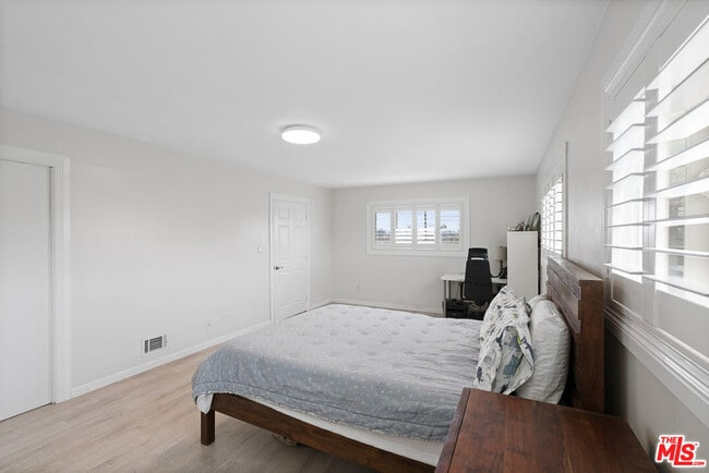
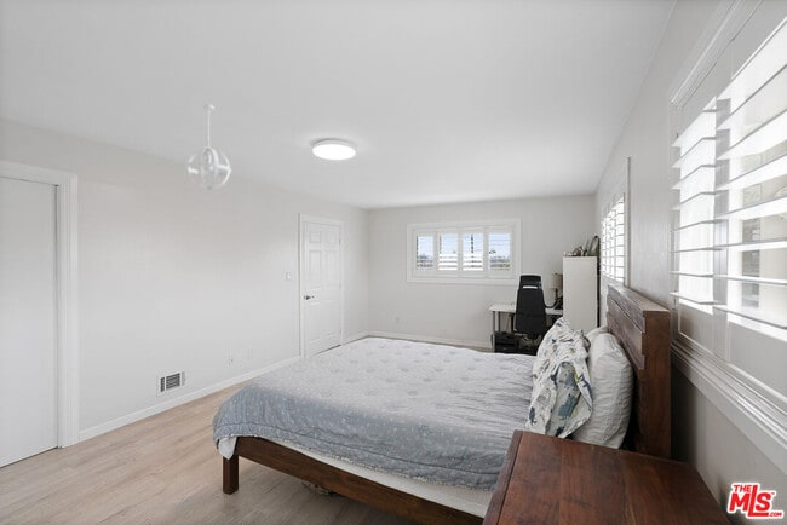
+ pendant light (208, 148)
